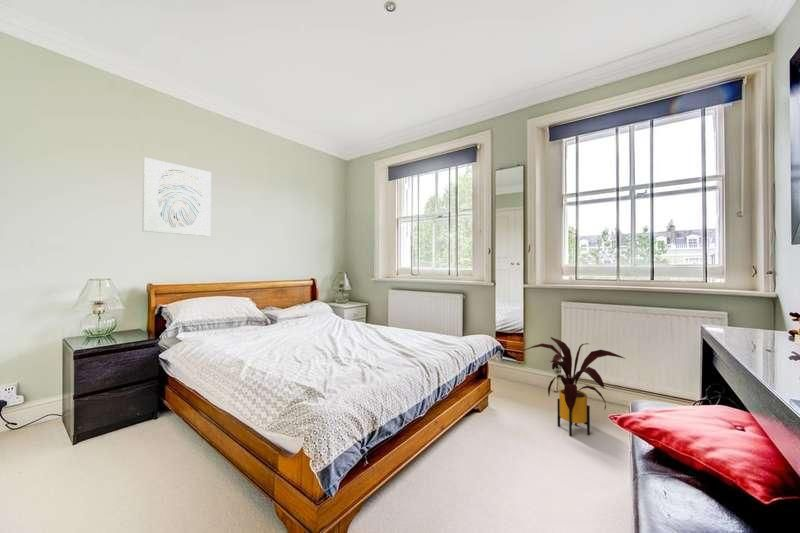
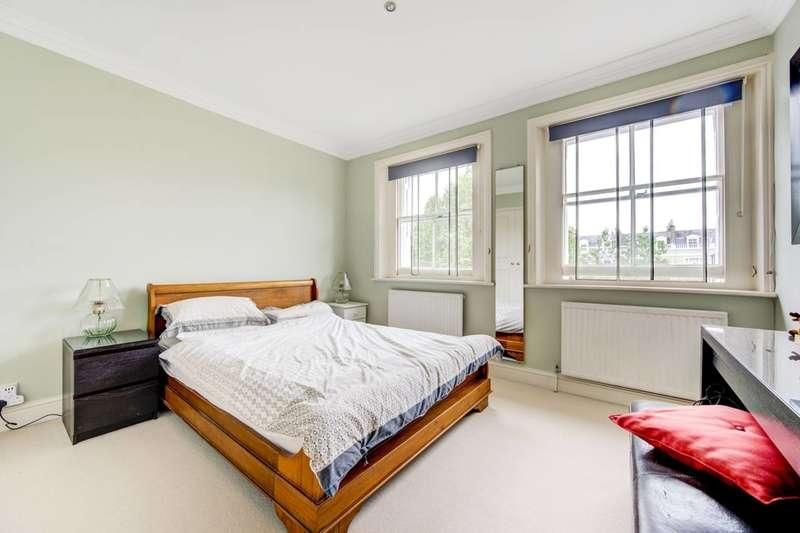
- wall art (179, 199)
- house plant (568, 385)
